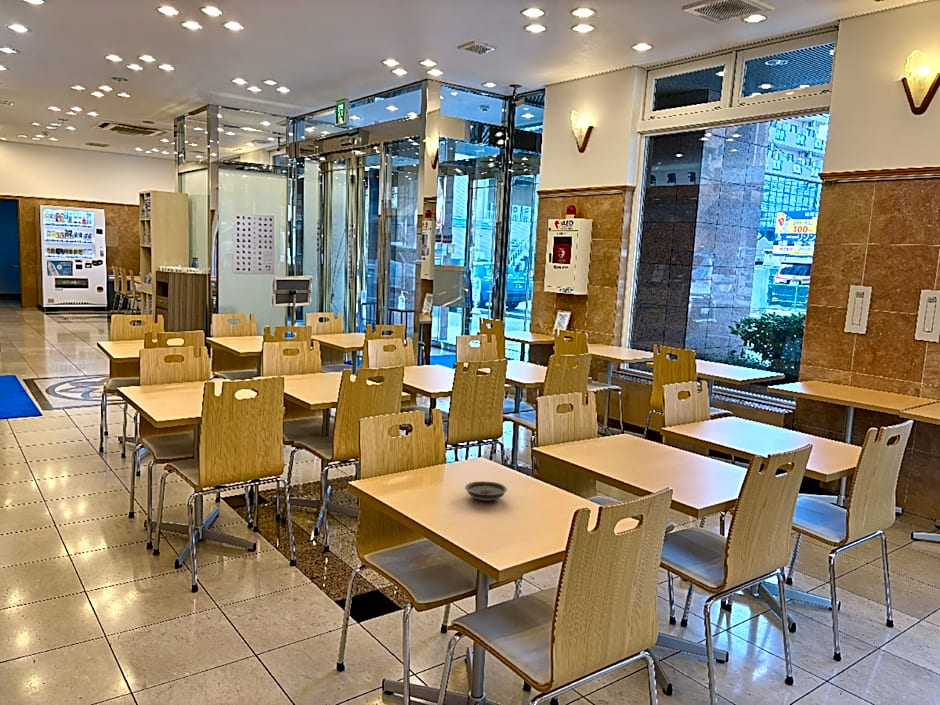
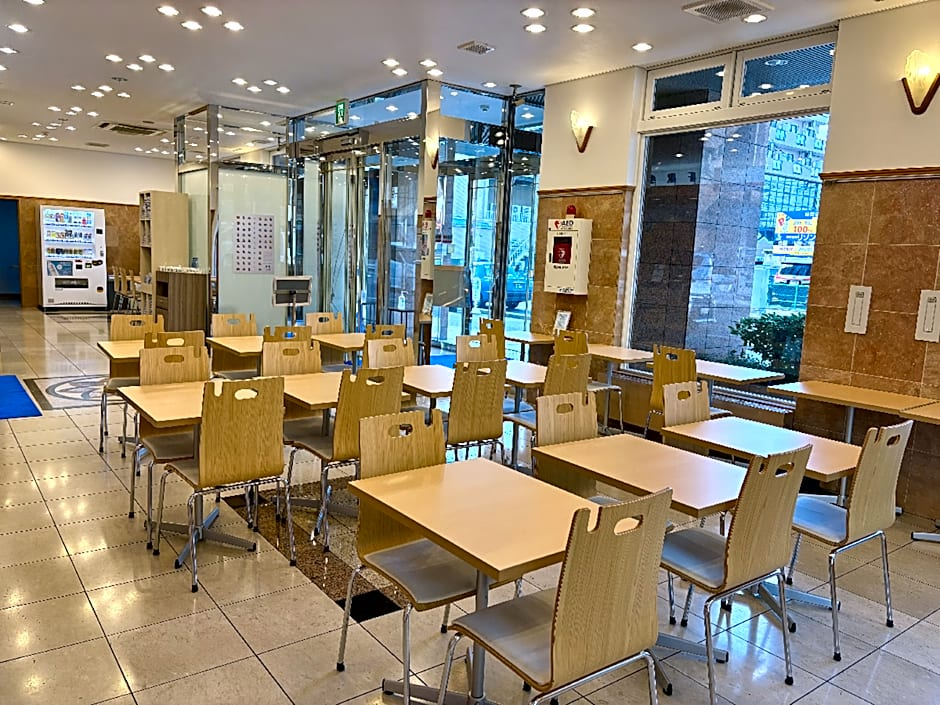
- saucer (485, 492)
